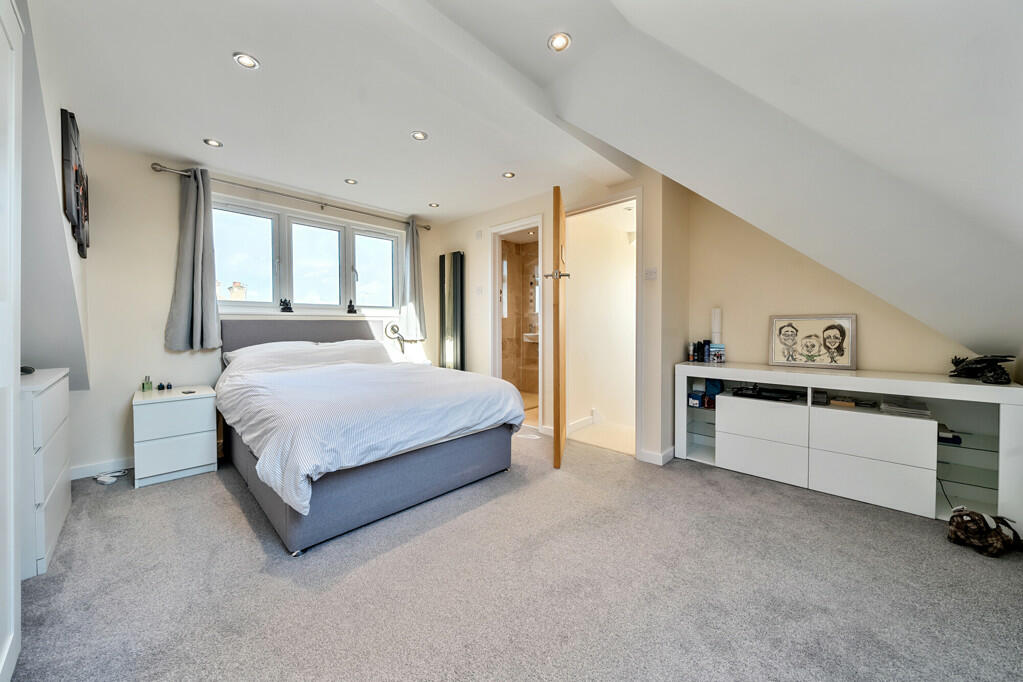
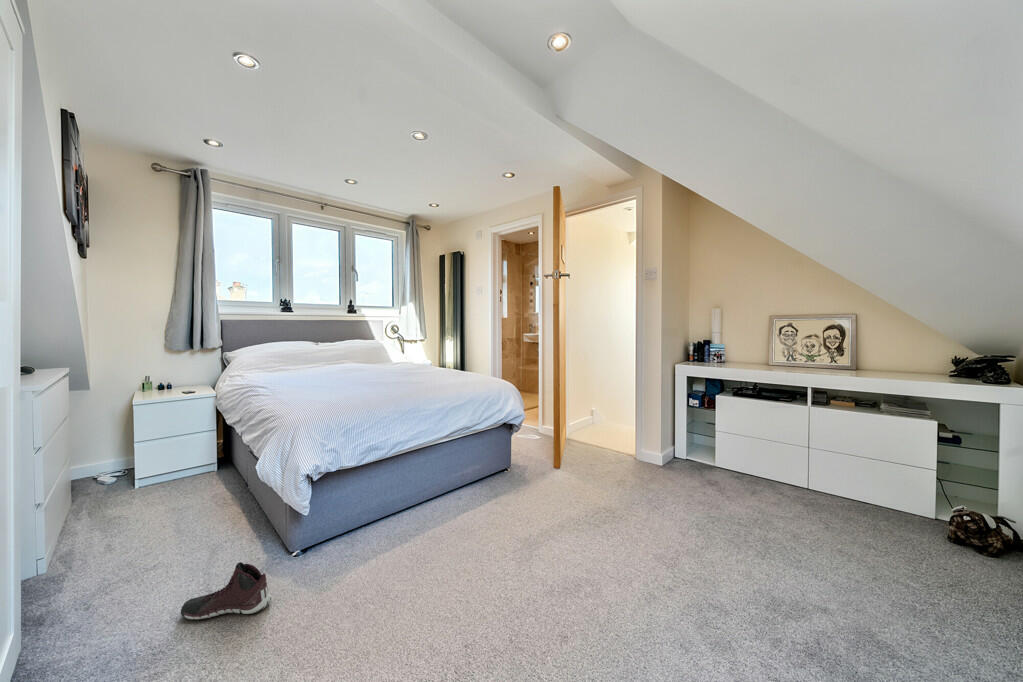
+ sneaker (228, 586)
